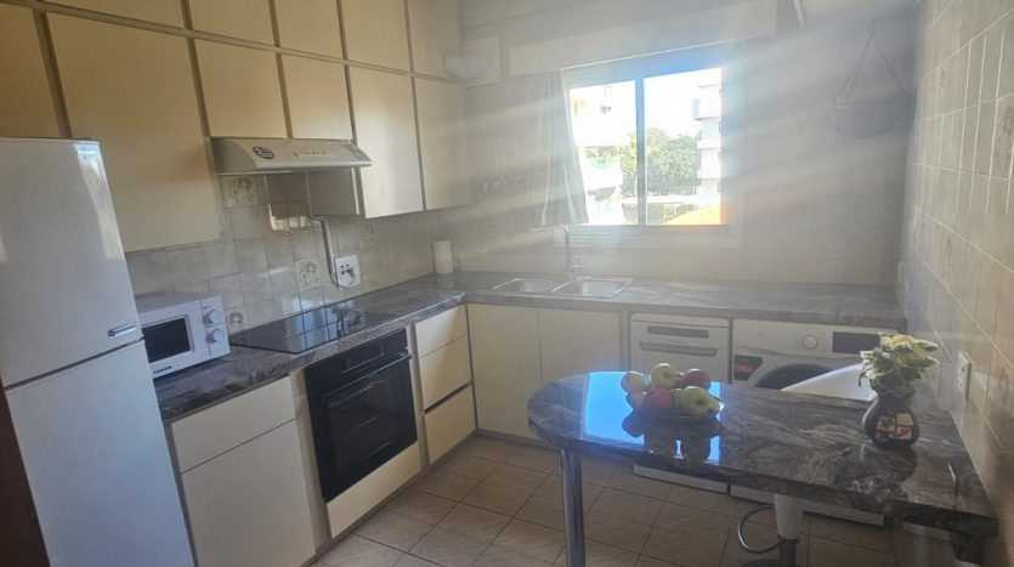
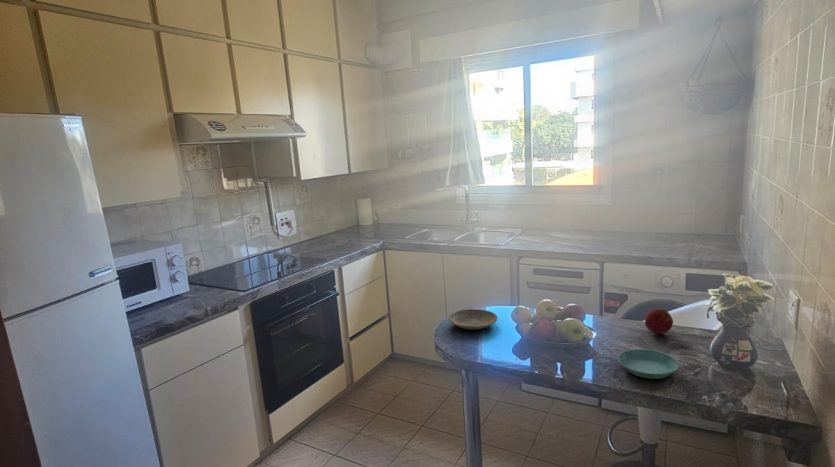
+ plate (473, 320)
+ saucer (647, 365)
+ apple (658, 321)
